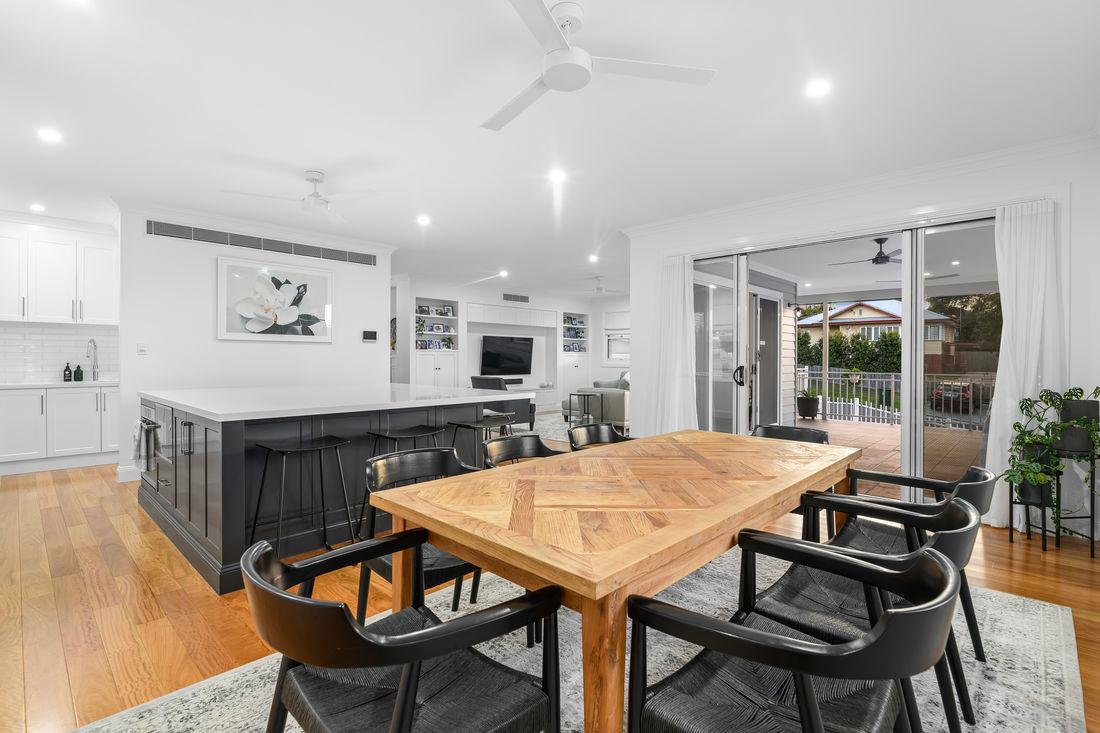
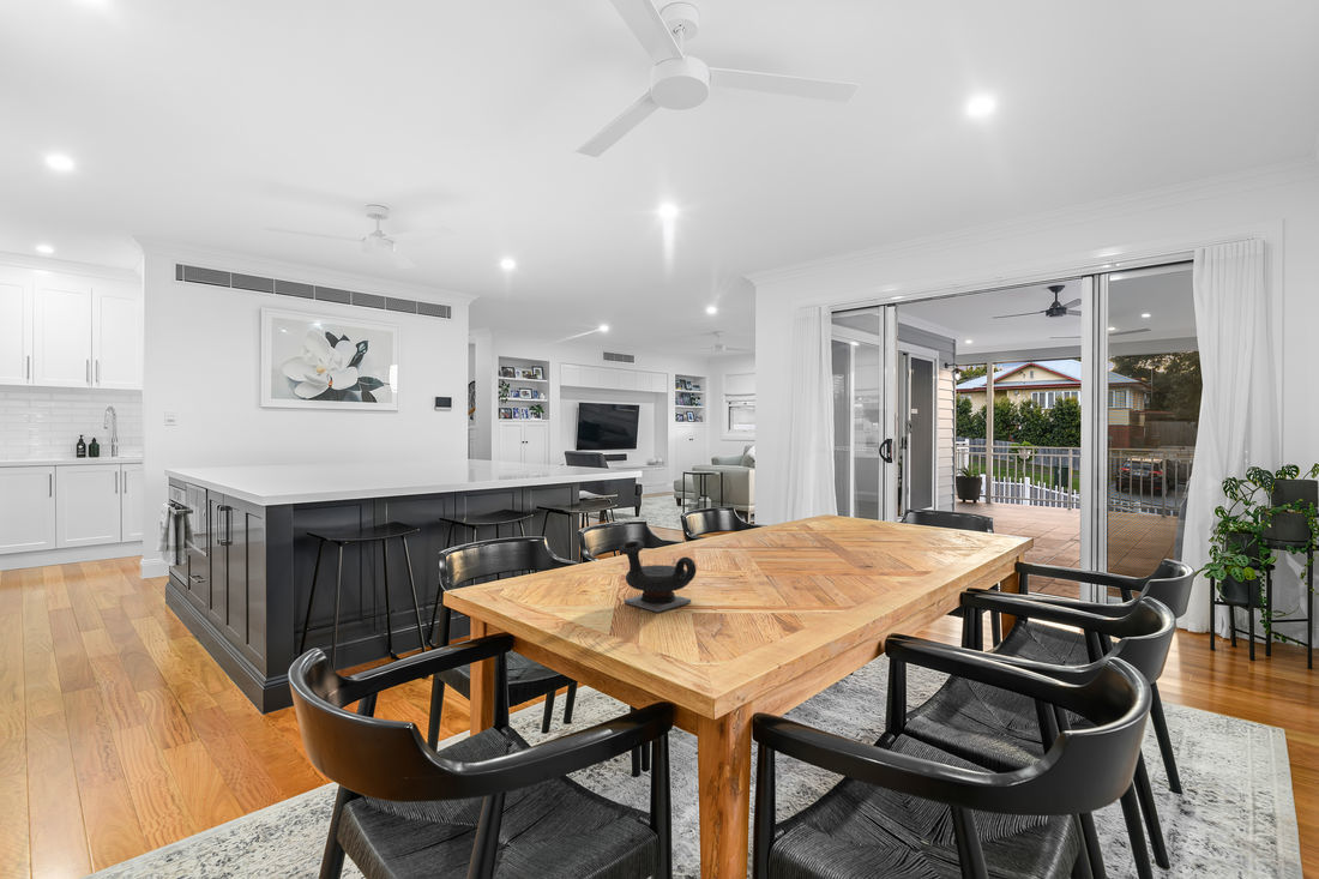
+ teapot (658, 572)
